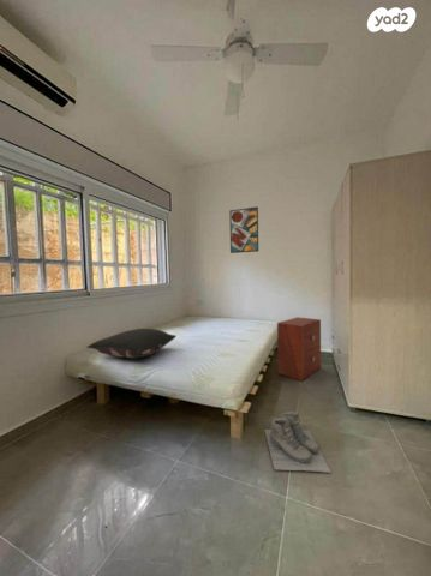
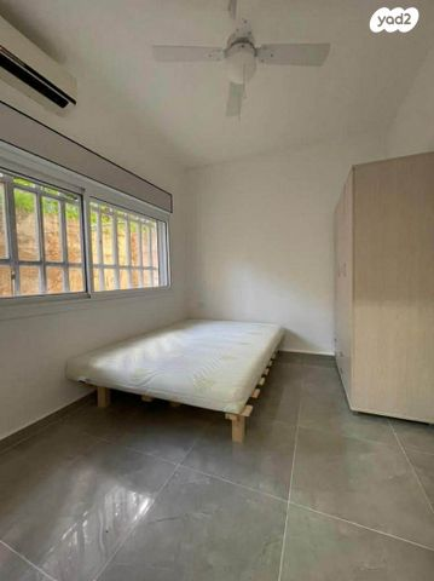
- nightstand (300, 346)
- pillow (134, 341)
- boots (293, 433)
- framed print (244, 230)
